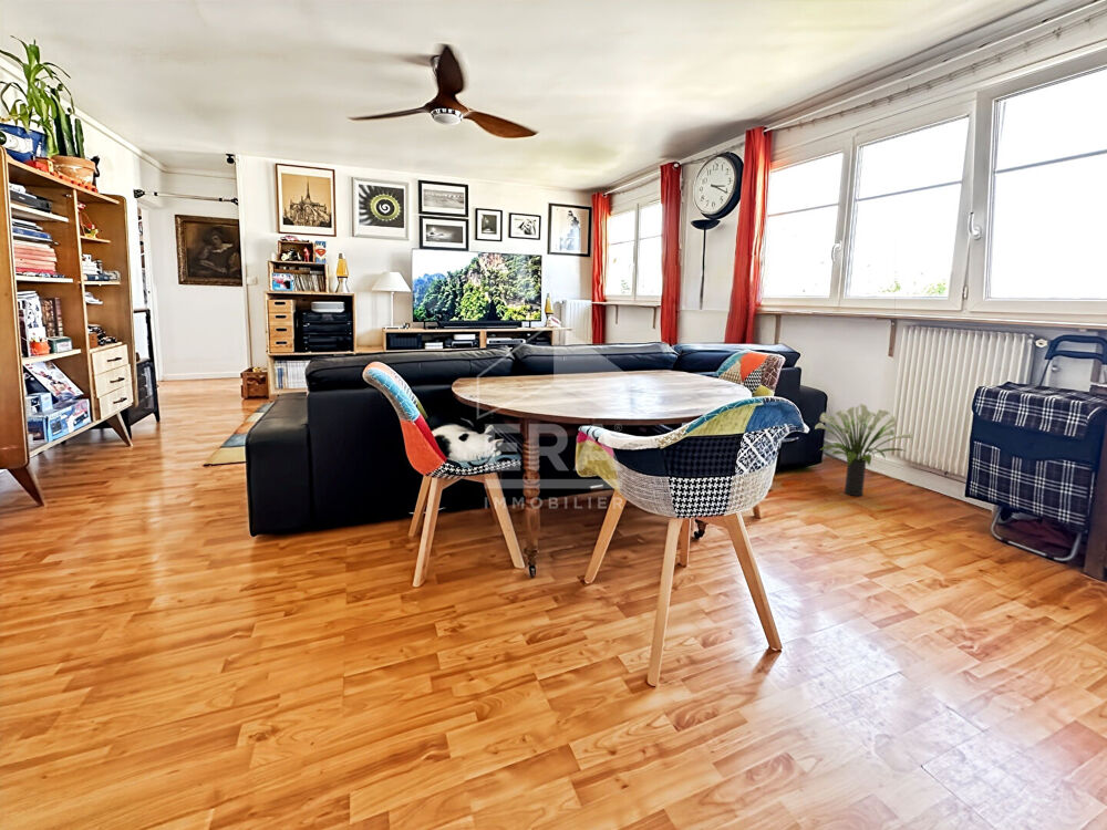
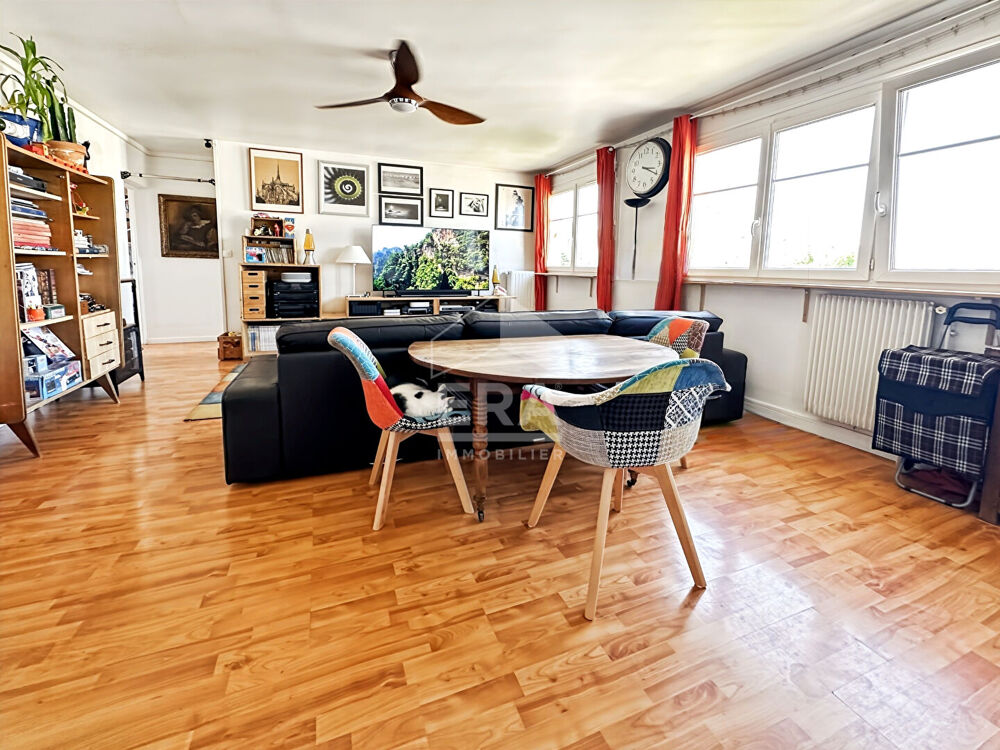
- potted plant (860, 449)
